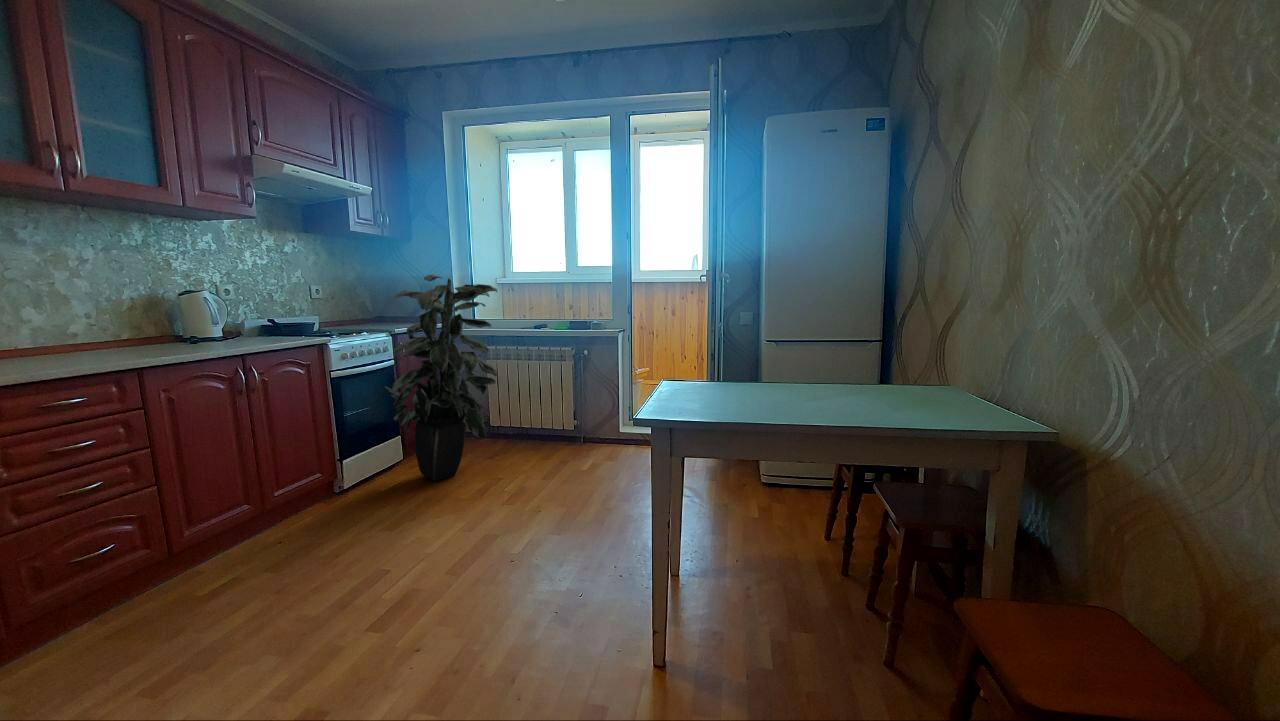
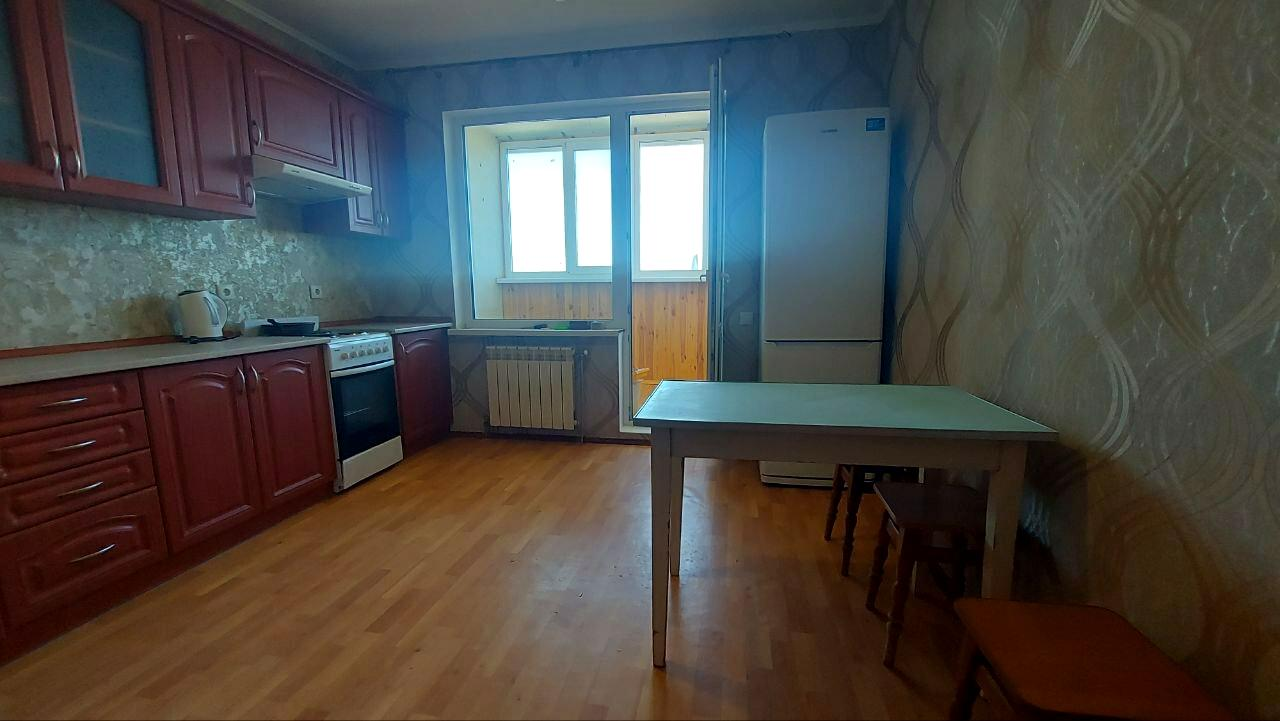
- indoor plant (444, 377)
